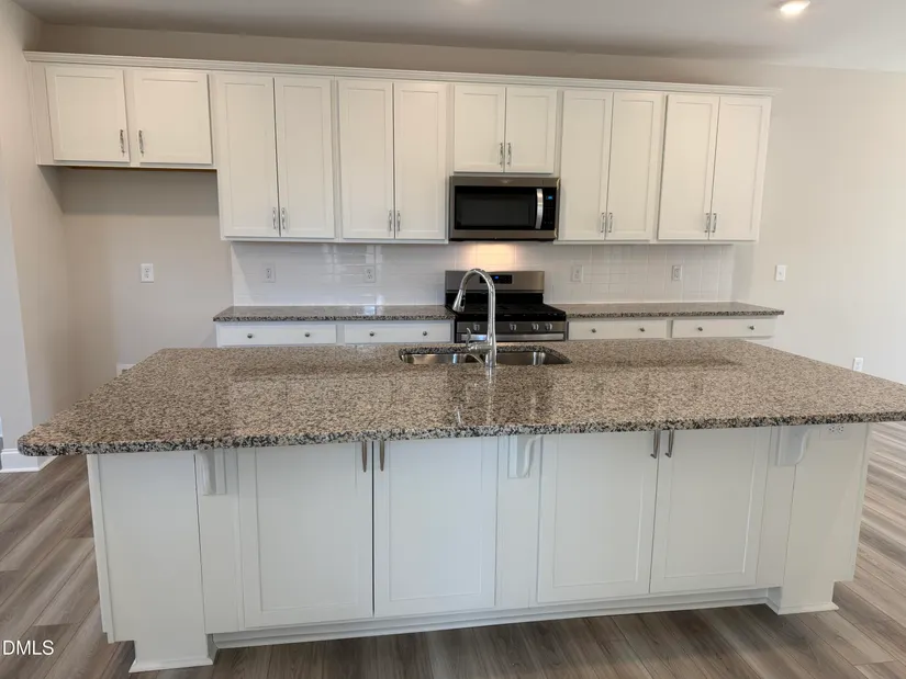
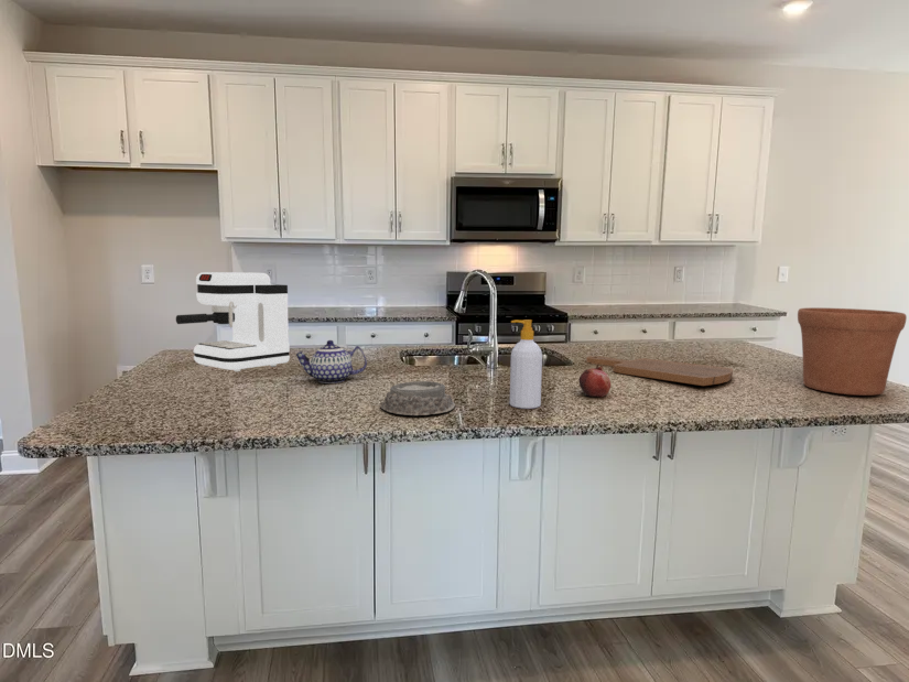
+ mortar (418, 396)
+ flower pot (845, 349)
+ soap bottle (524, 362)
+ cutting board (663, 369)
+ fruit (595, 379)
+ coffee maker (238, 320)
+ teapot (332, 360)
